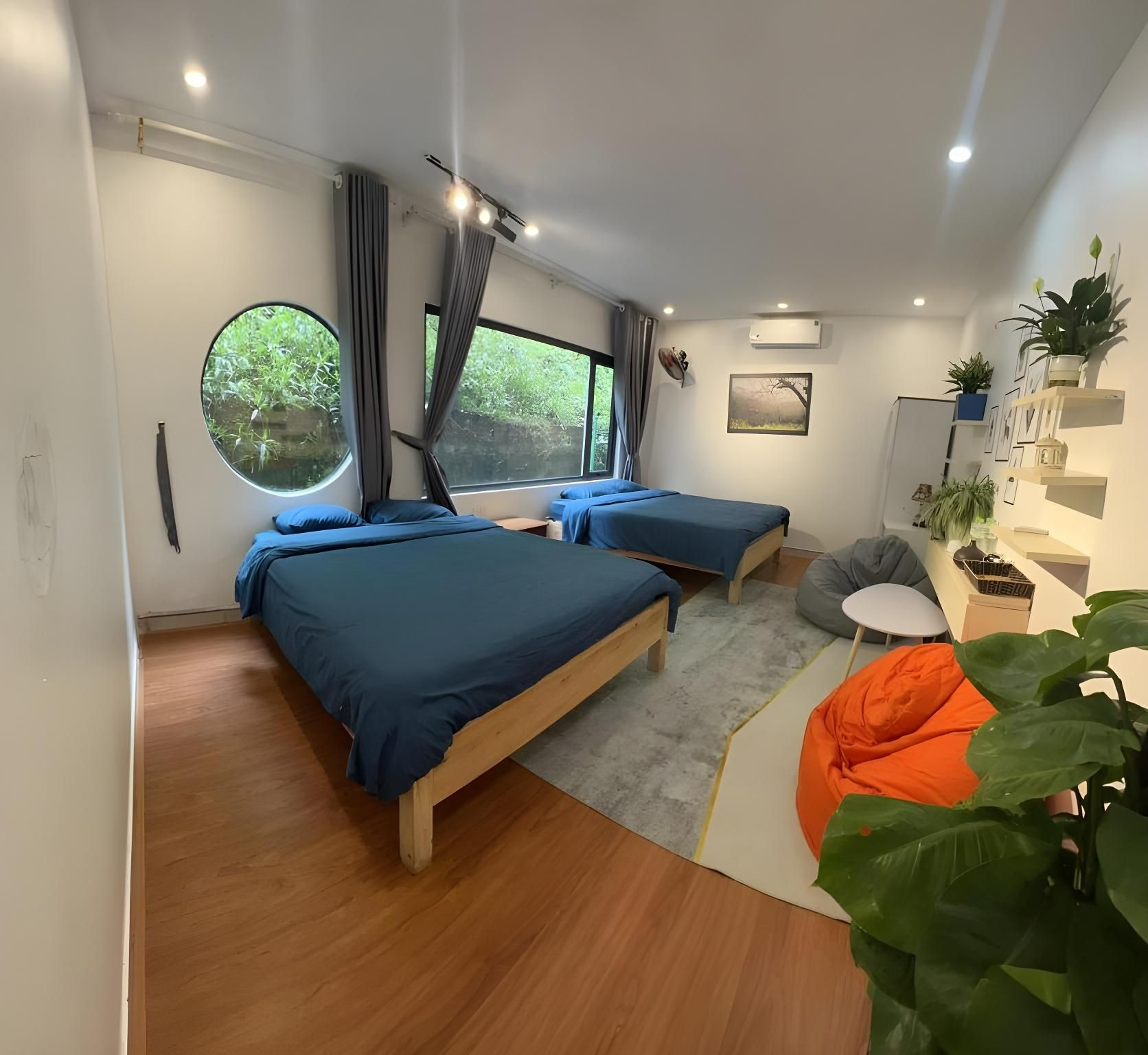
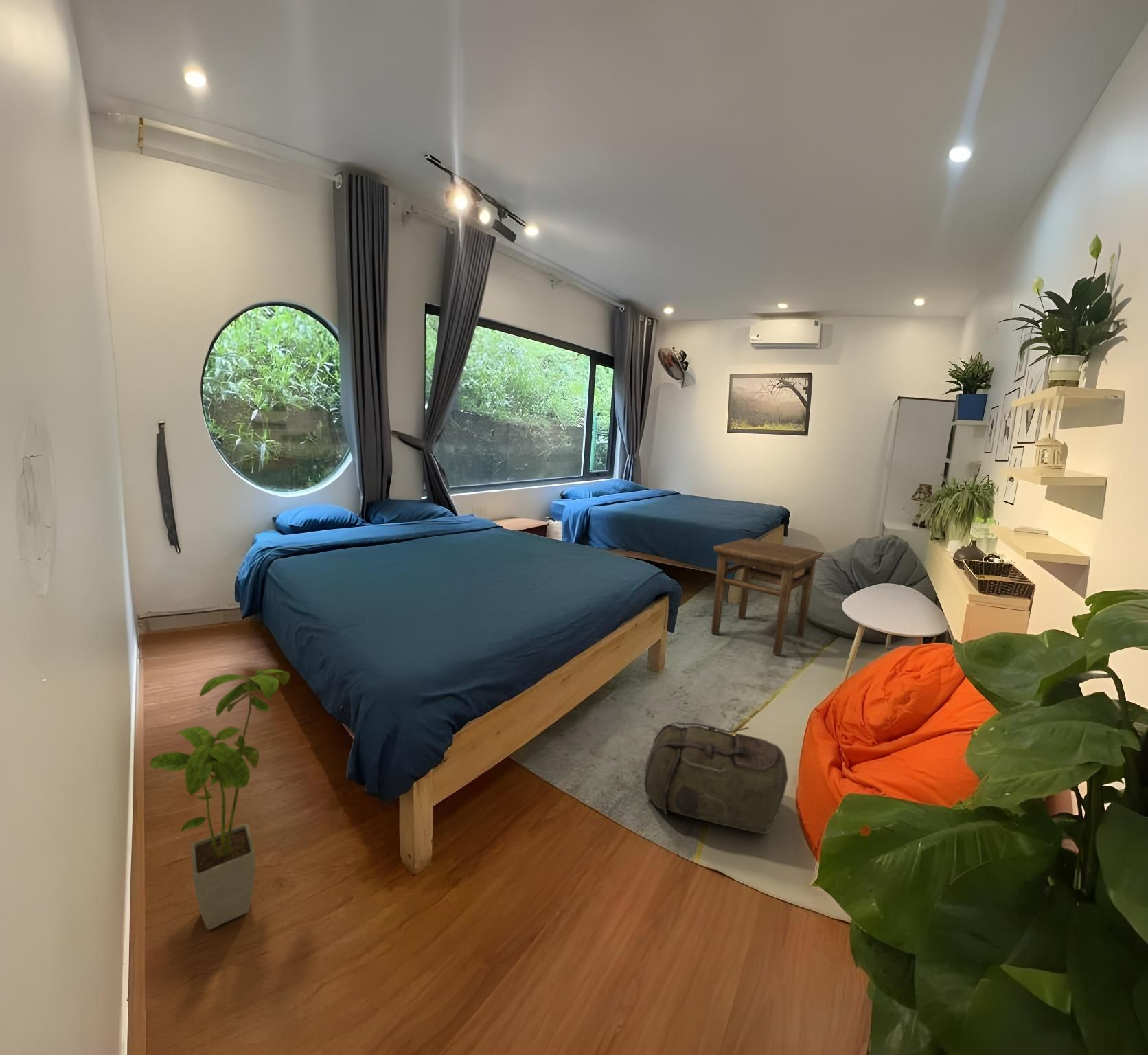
+ backpack (713, 767)
+ house plant (229, 786)
+ side table (763, 592)
